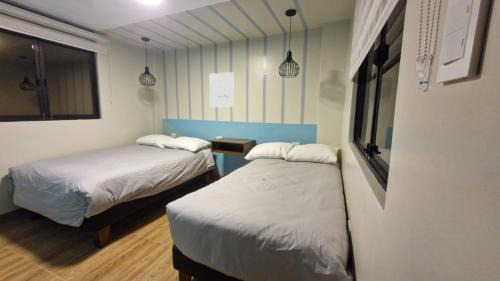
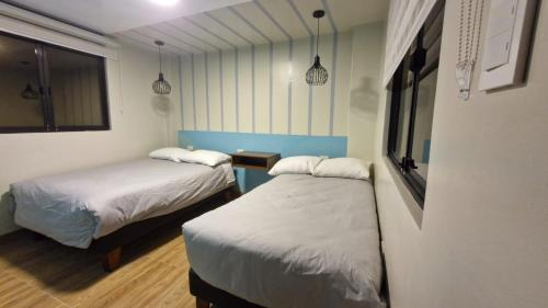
- wall art (221, 90)
